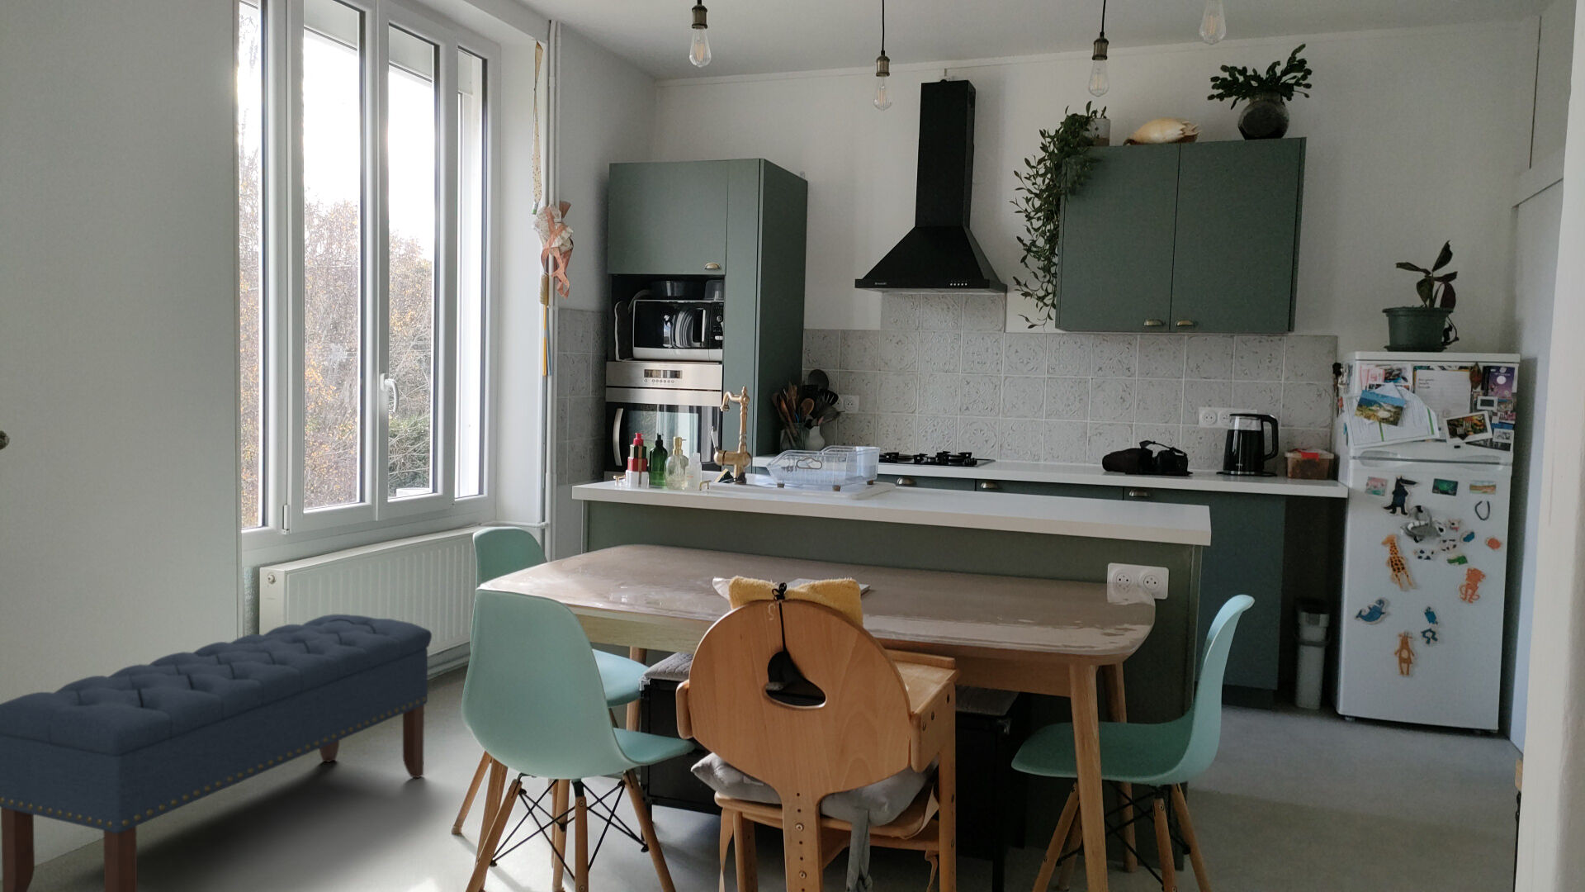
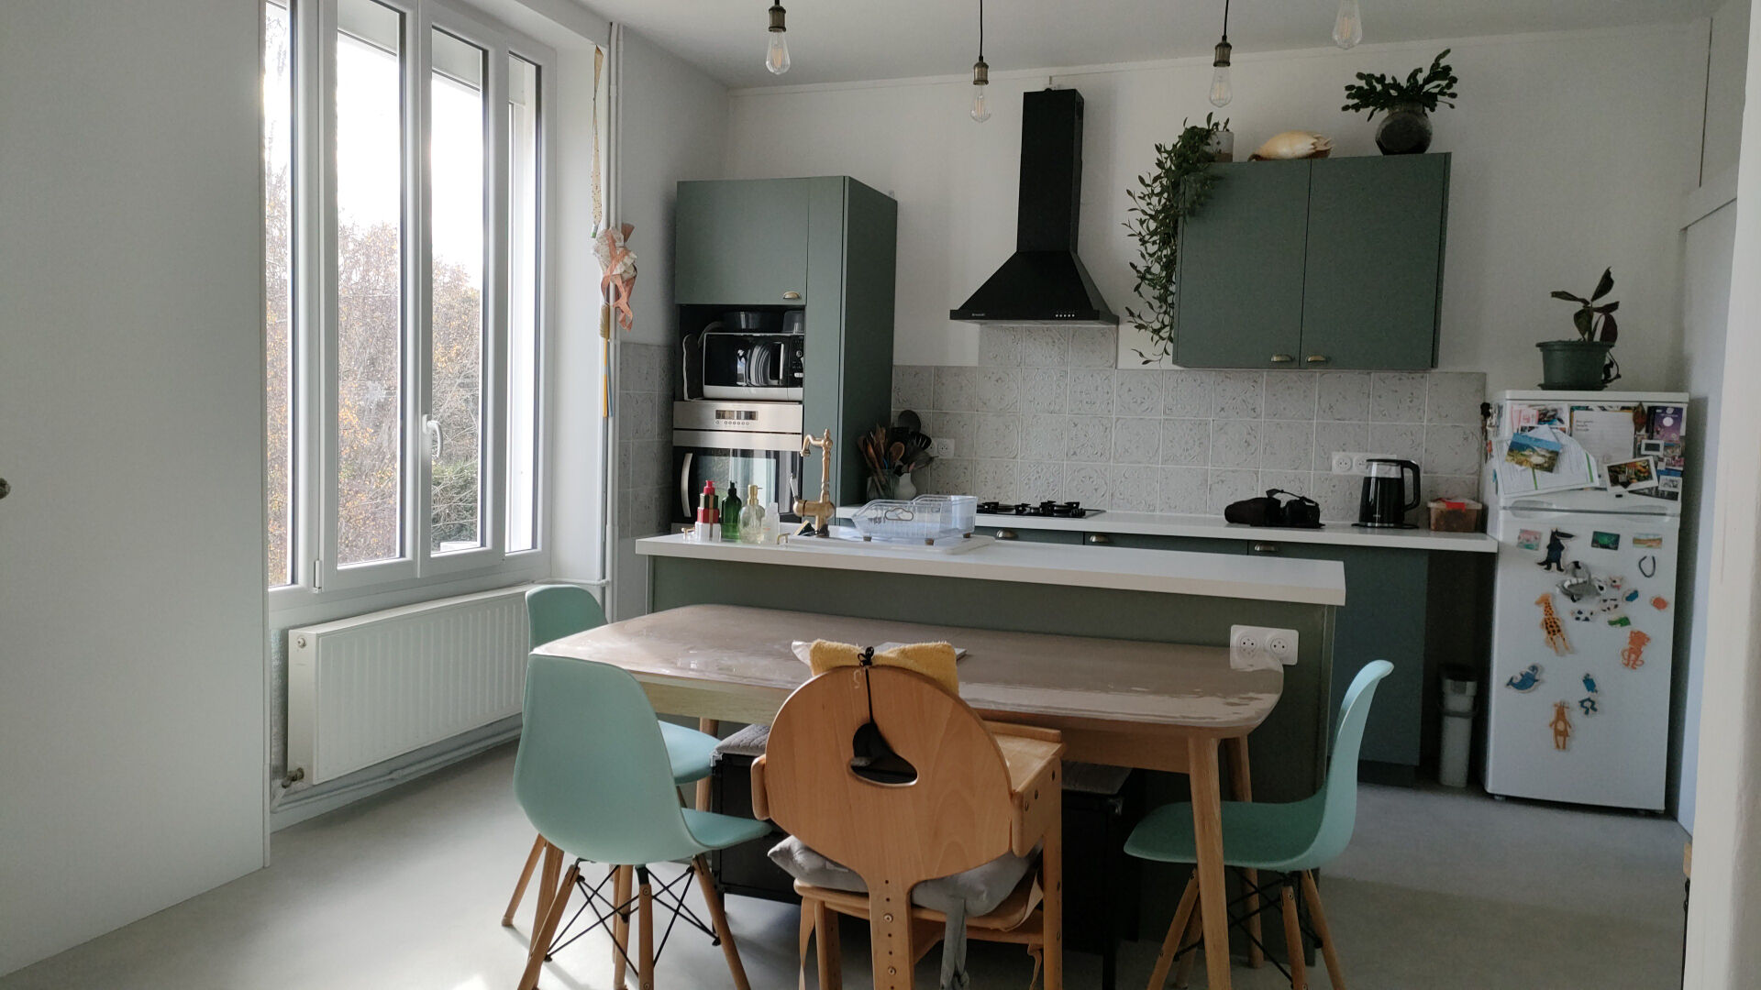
- bench (243, 740)
